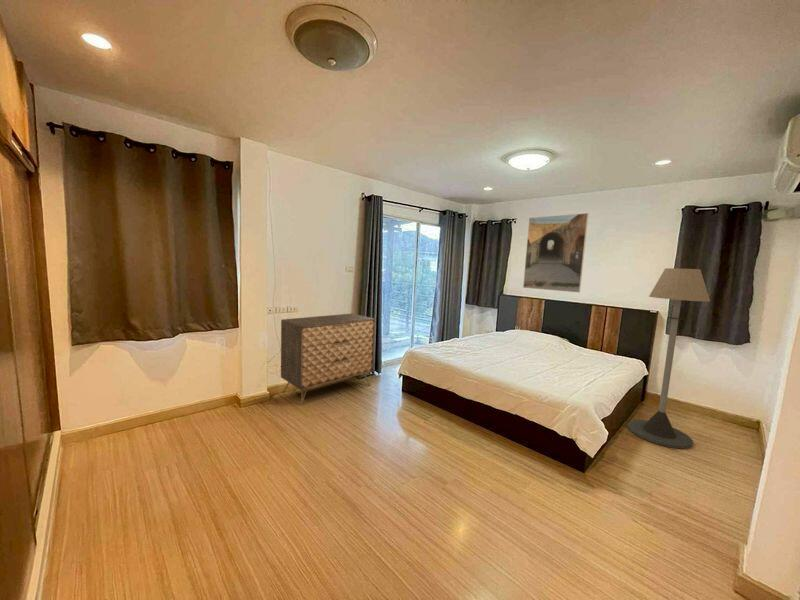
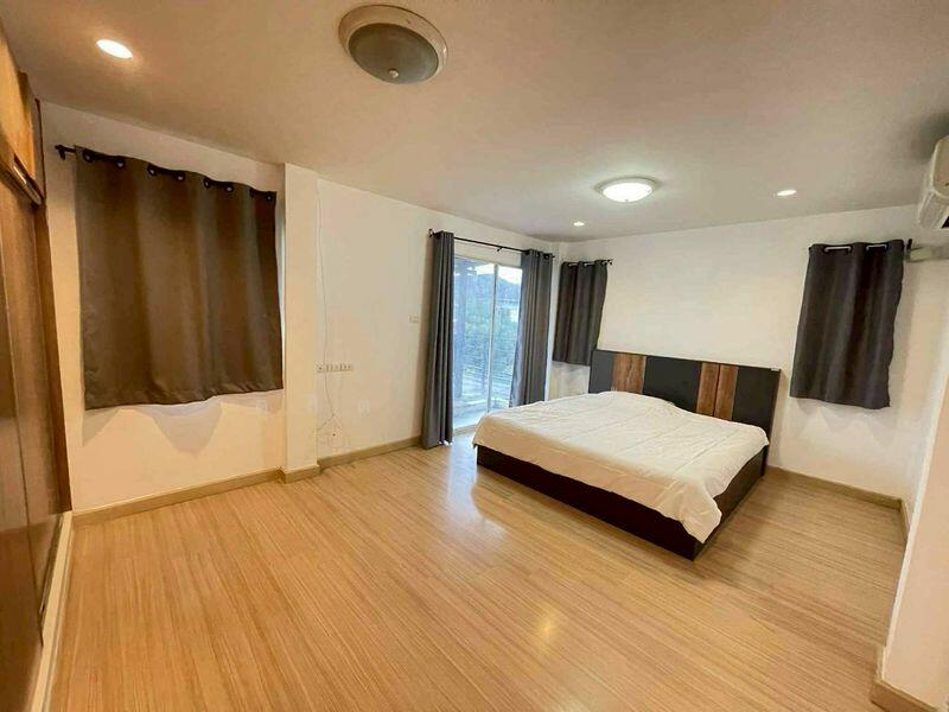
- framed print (553, 253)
- floor lamp (670, 354)
- dresser (329, 354)
